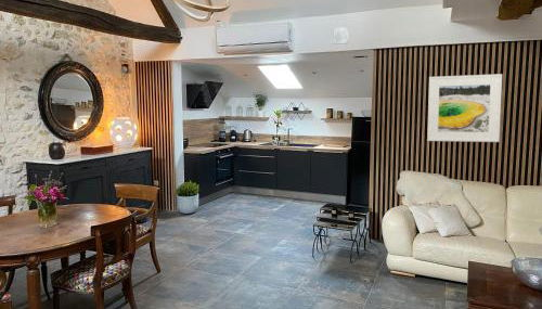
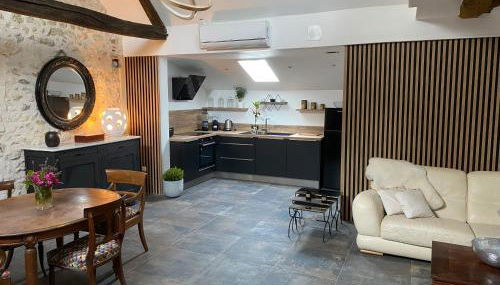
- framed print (463, 108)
